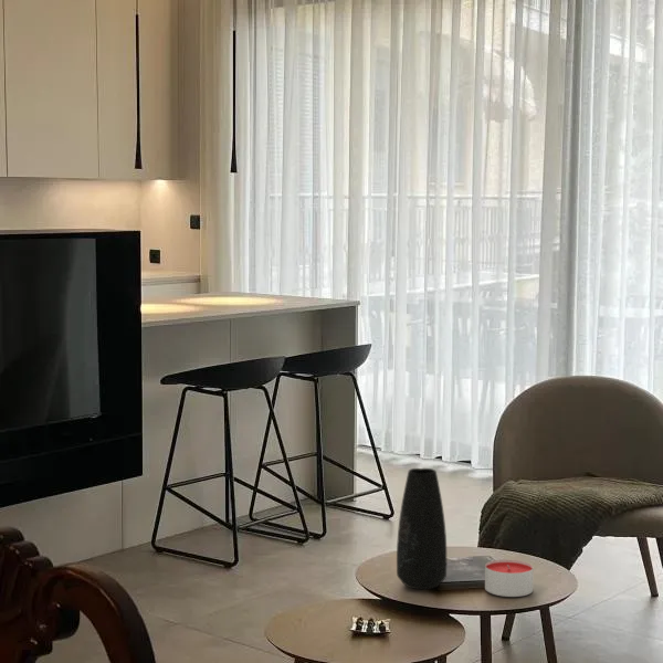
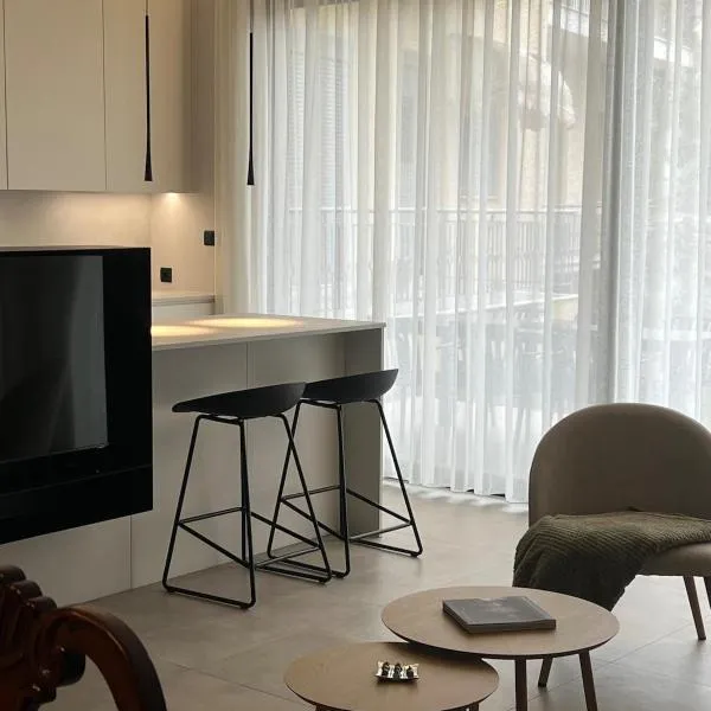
- candle (508, 577)
- vase (421, 527)
